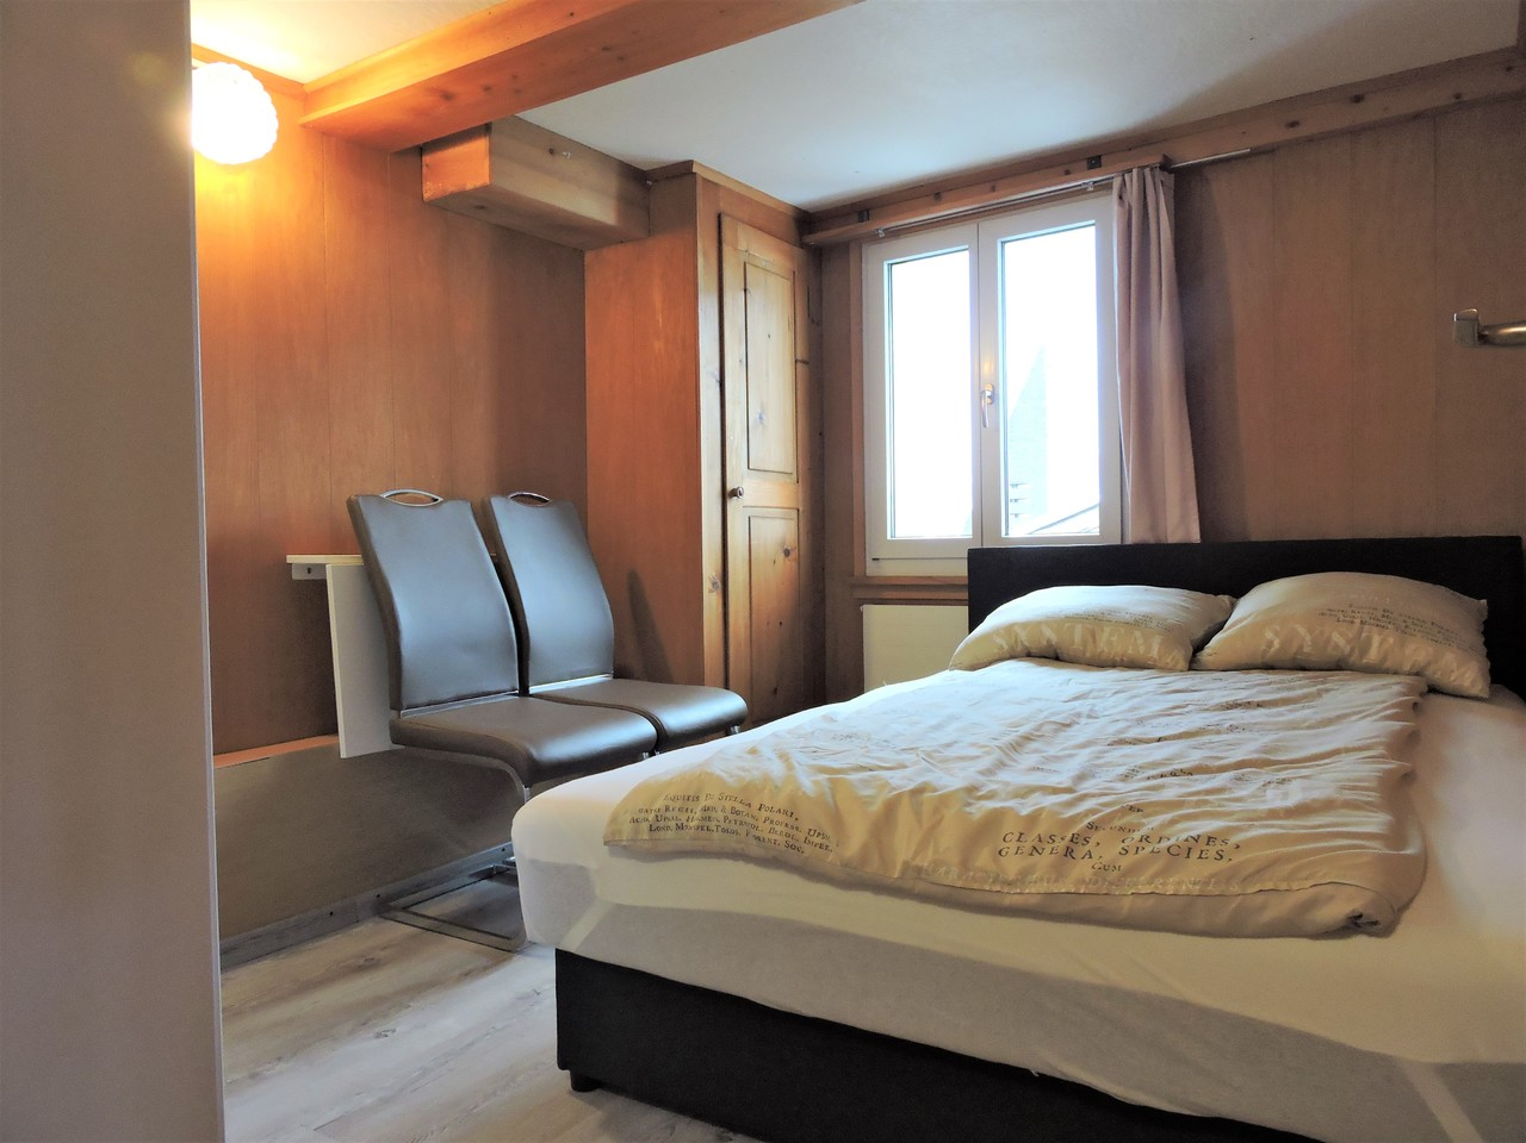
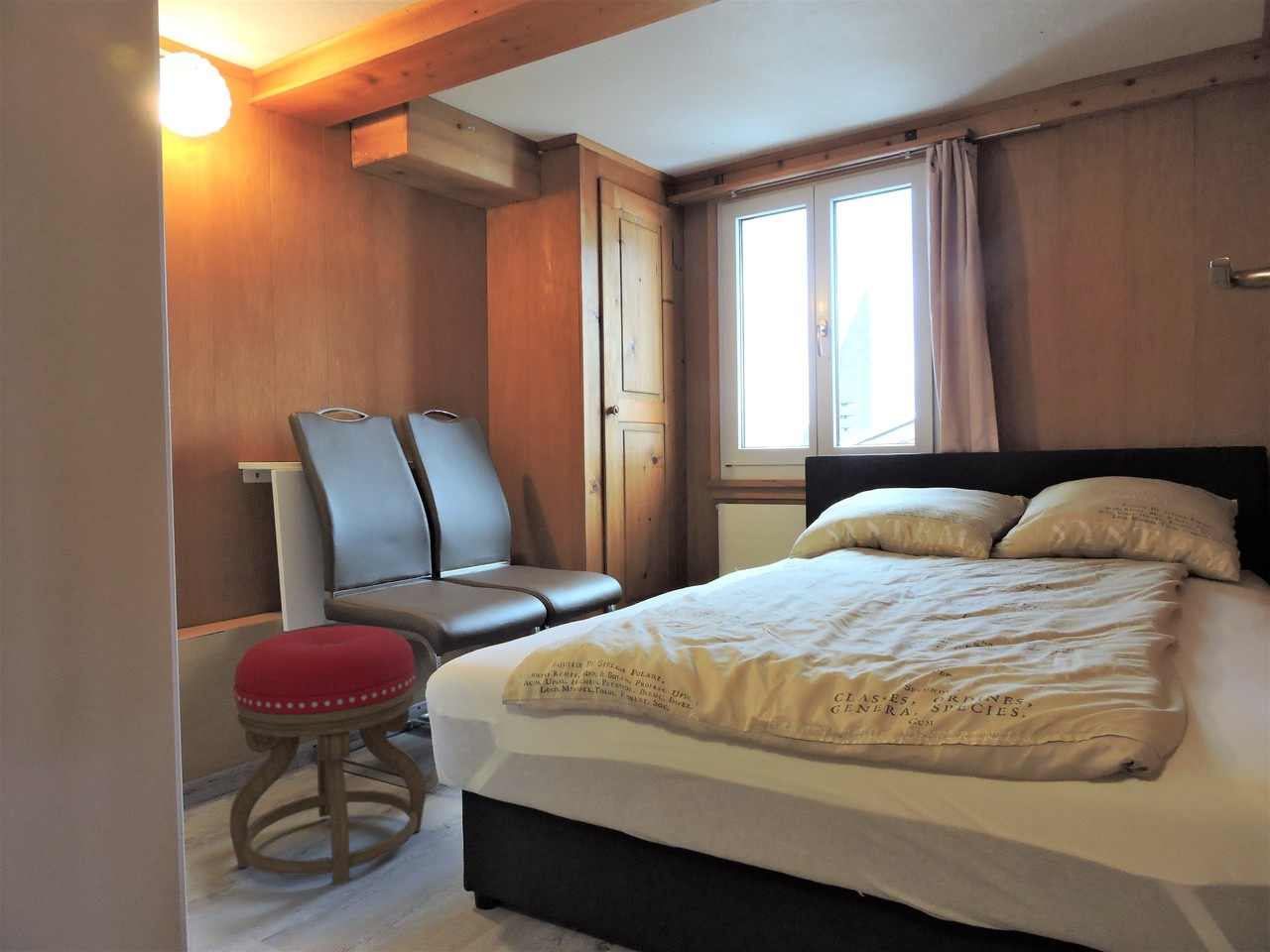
+ stool (329, 742)
